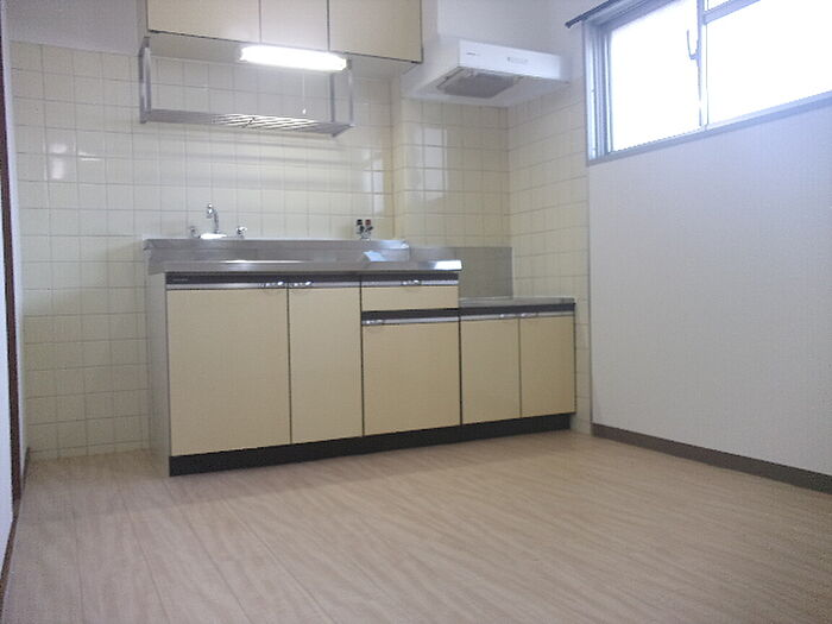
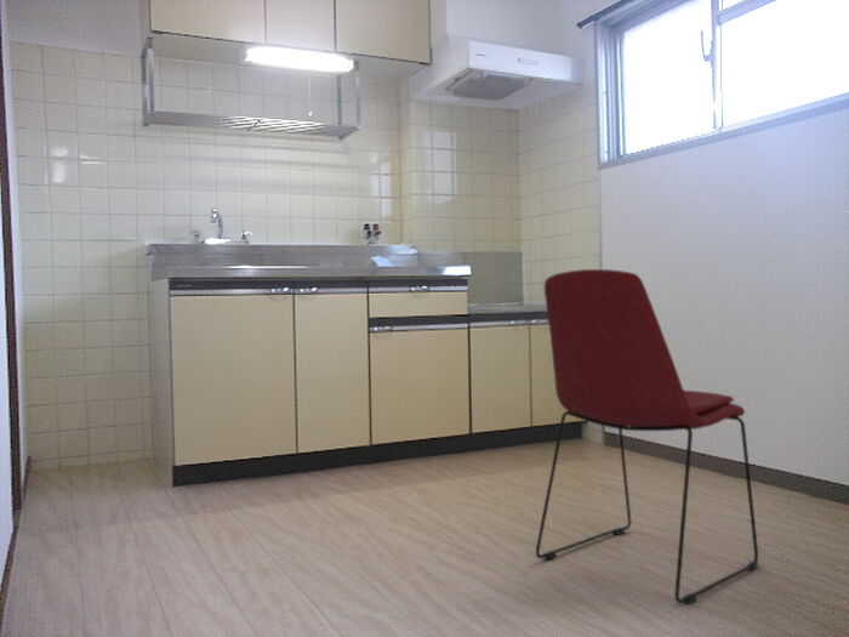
+ chair (639, 419)
